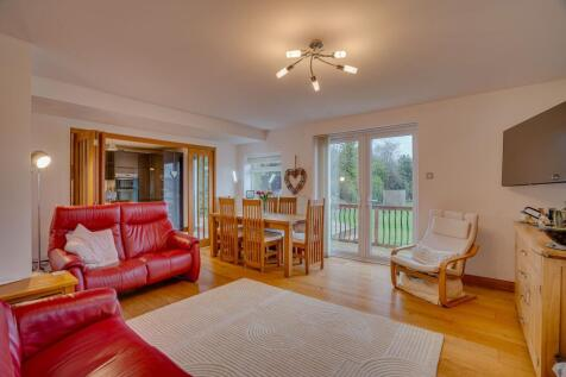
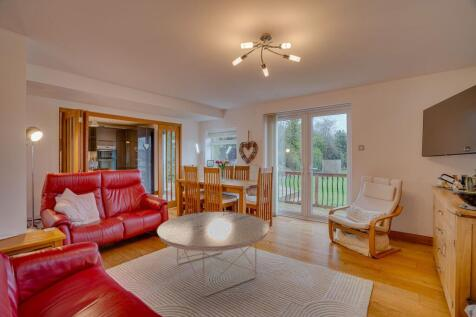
+ coffee table (214, 247)
